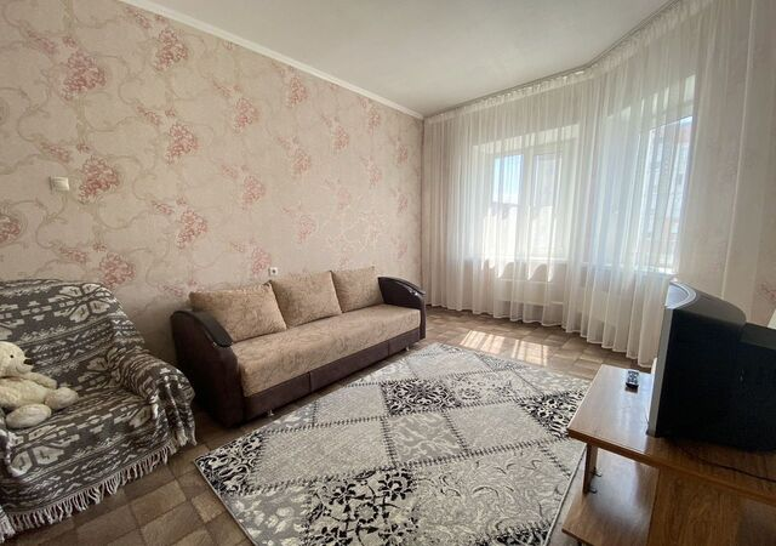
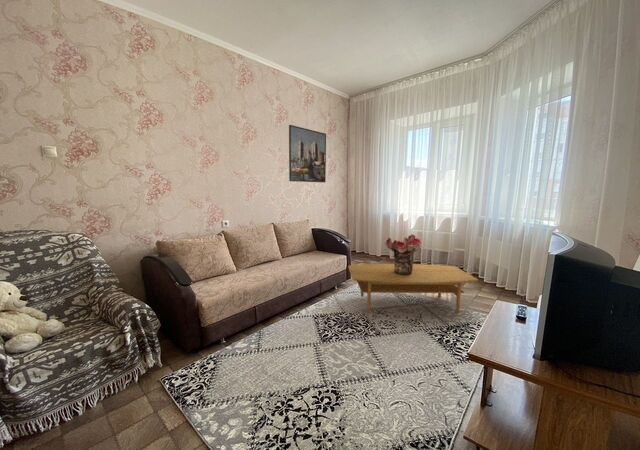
+ coffee table (407, 288)
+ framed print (308, 156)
+ bouquet (402, 253)
